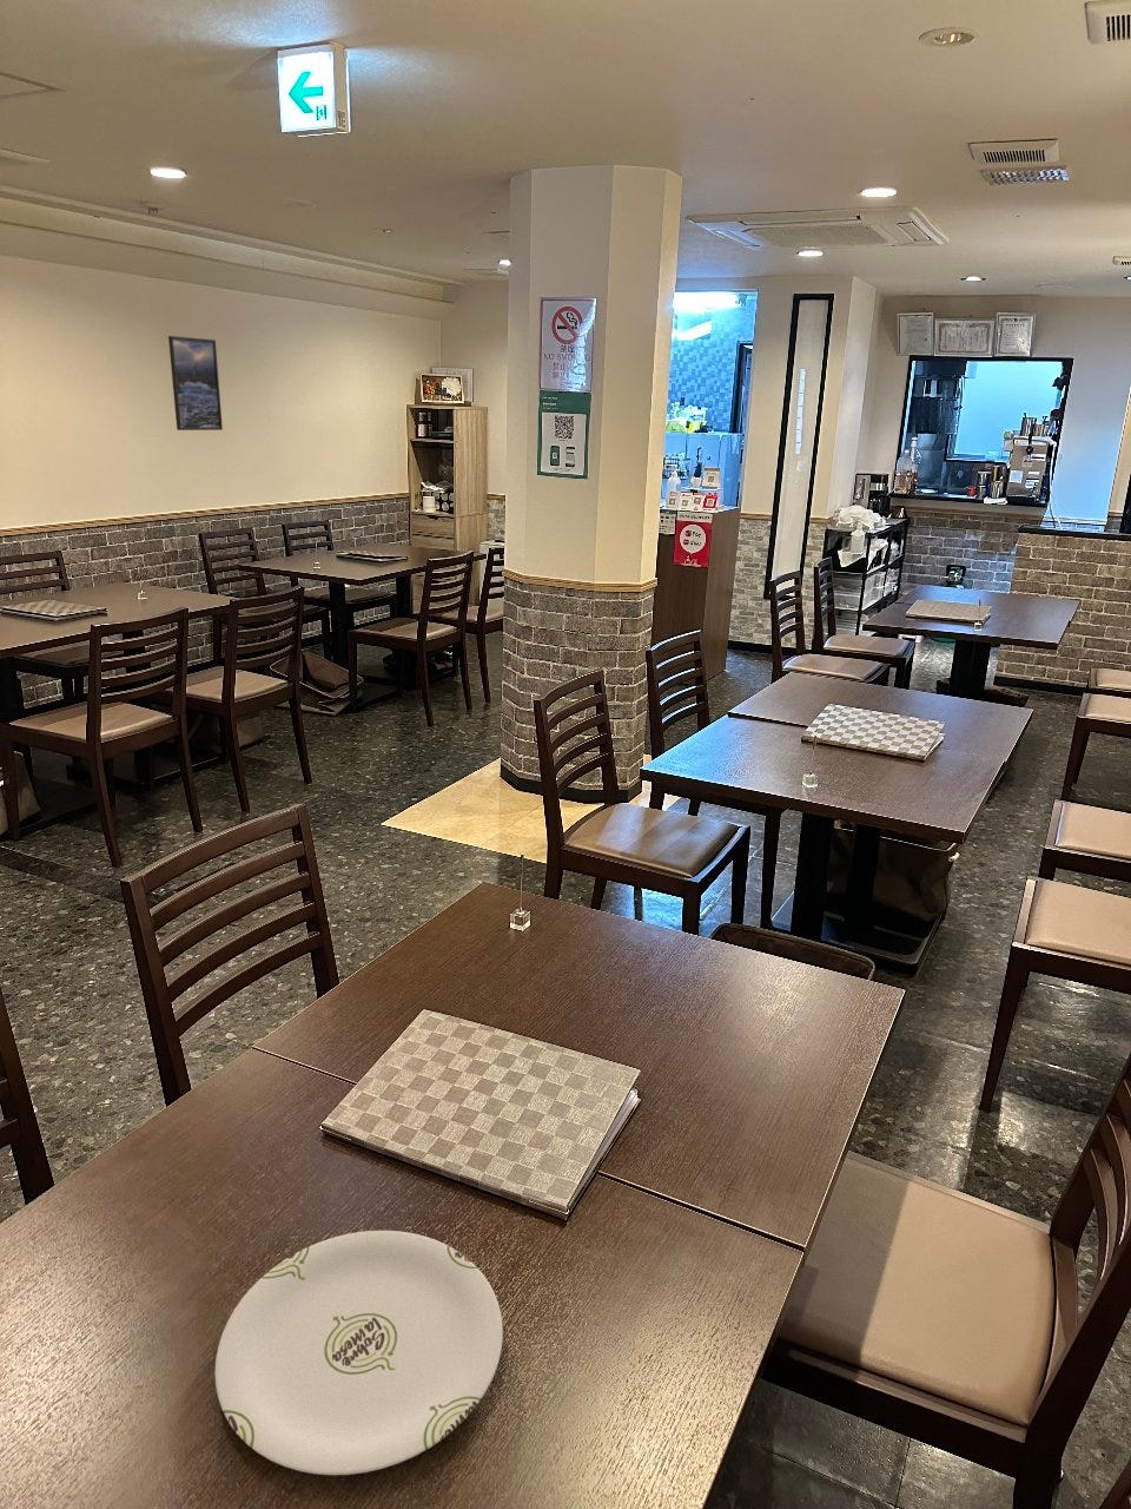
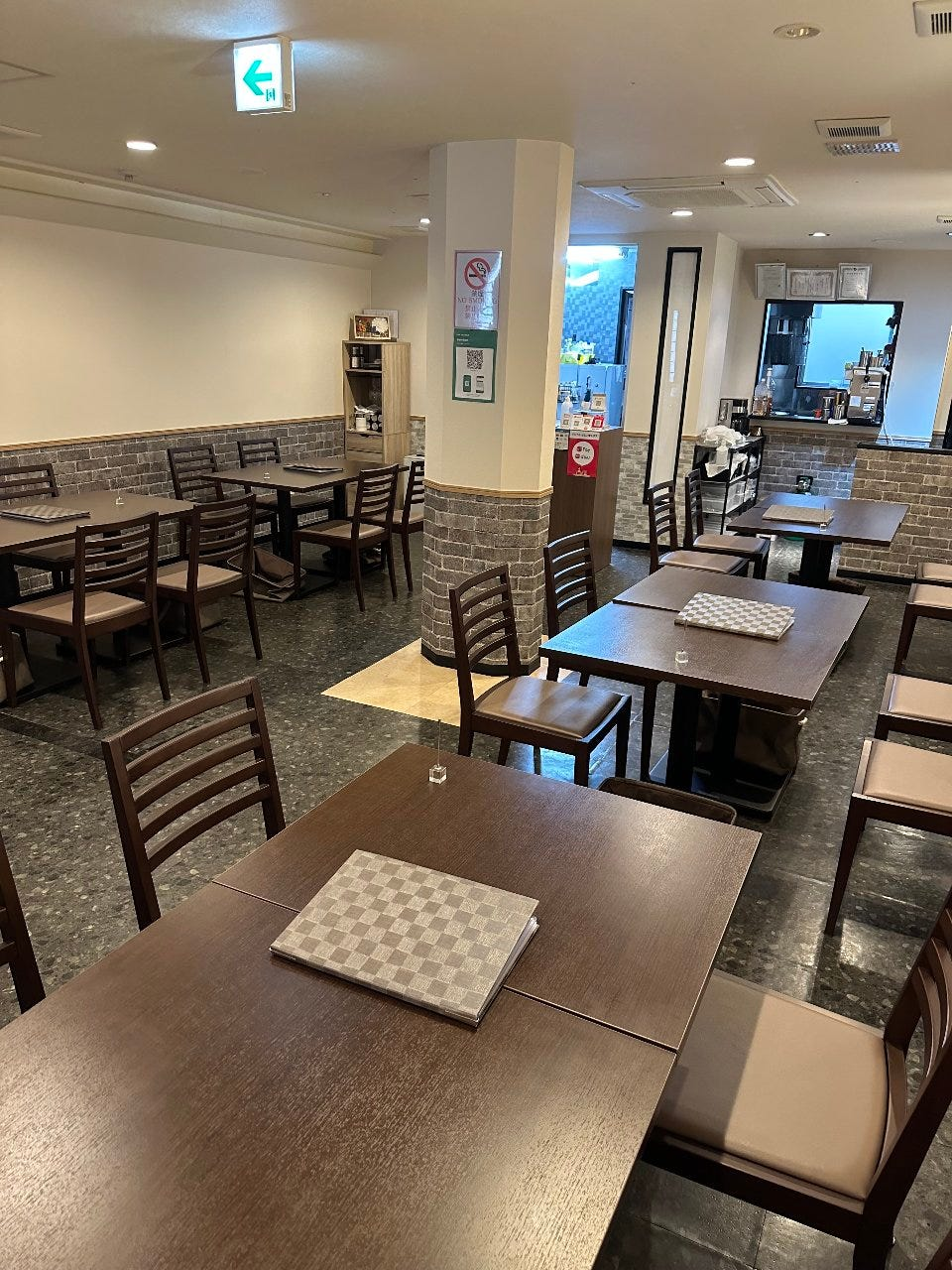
- plate (362, 1344)
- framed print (196, 384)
